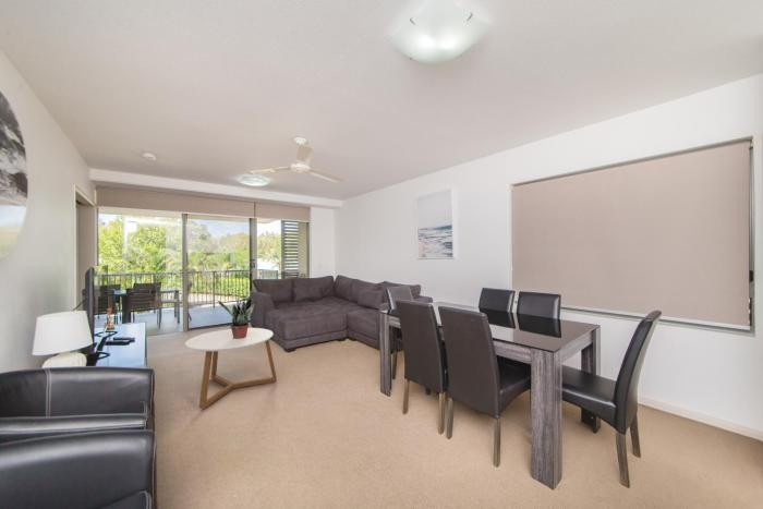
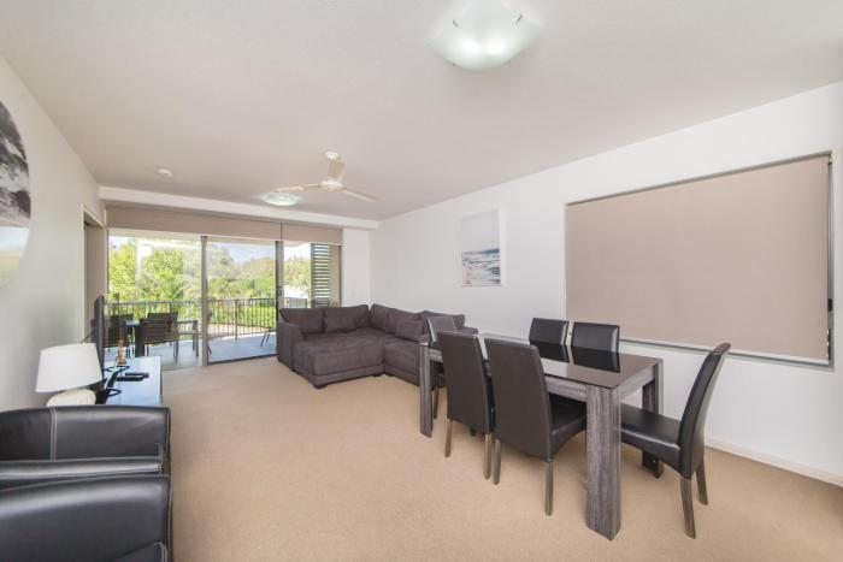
- potted plant (237, 314)
- coffee table (233, 349)
